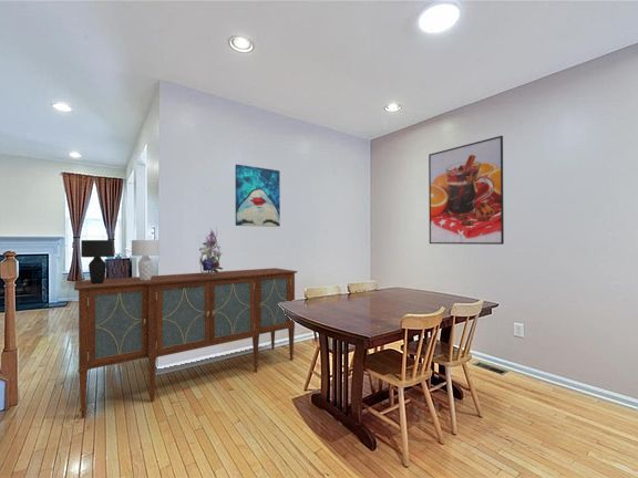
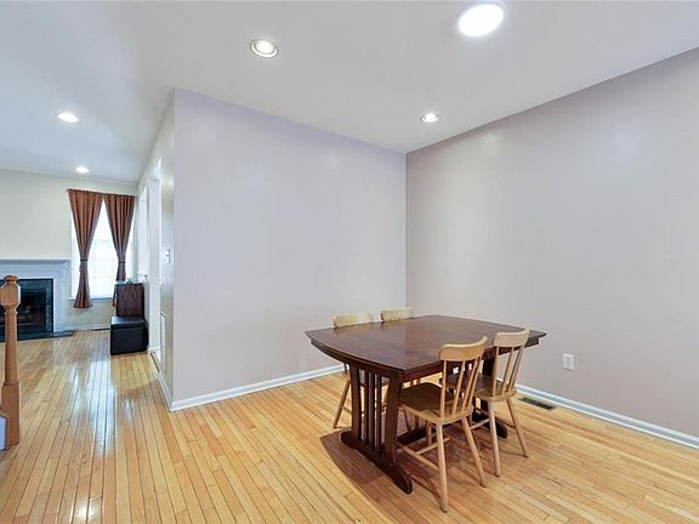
- table lamp (112, 256)
- sideboard (202, 325)
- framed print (462, 195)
- wall art (258, 197)
- bouquet (215, 247)
